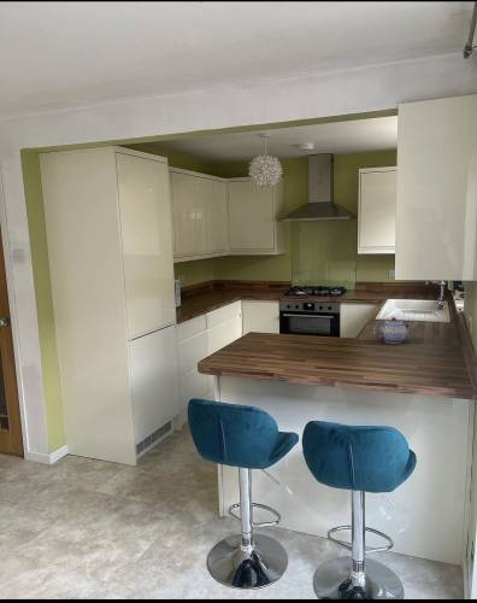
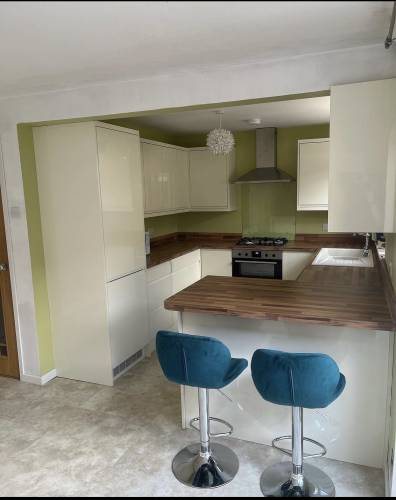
- teapot (393, 329)
